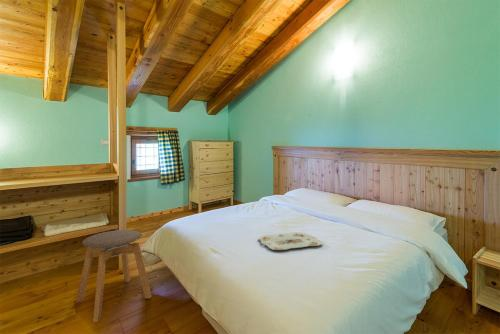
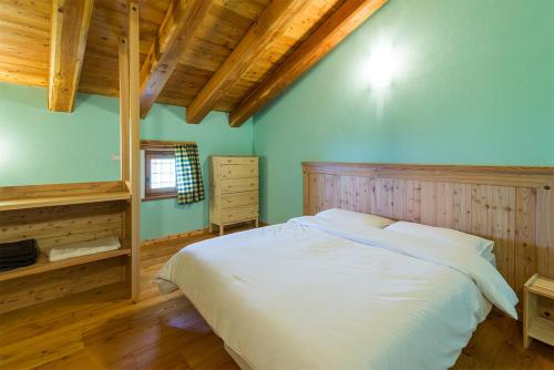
- serving tray (289, 240)
- stool (105, 265)
